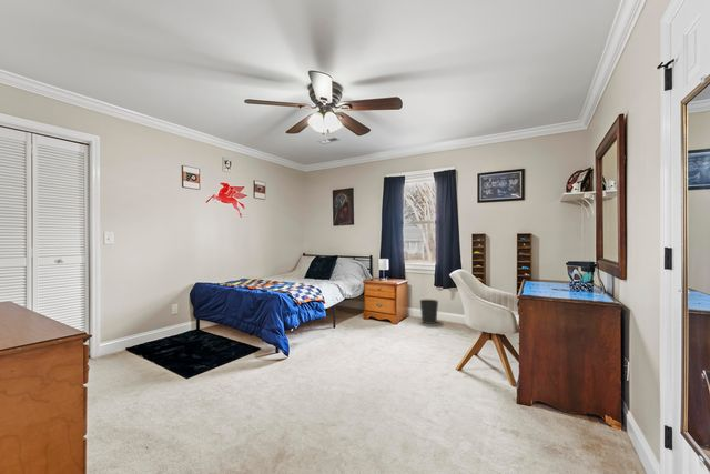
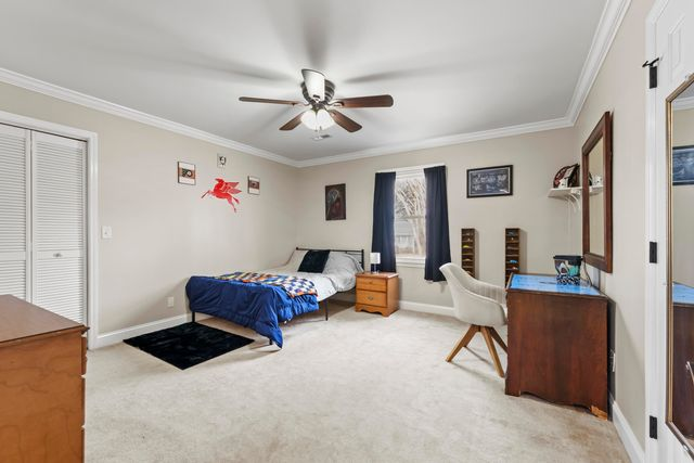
- wastebasket (428, 311)
